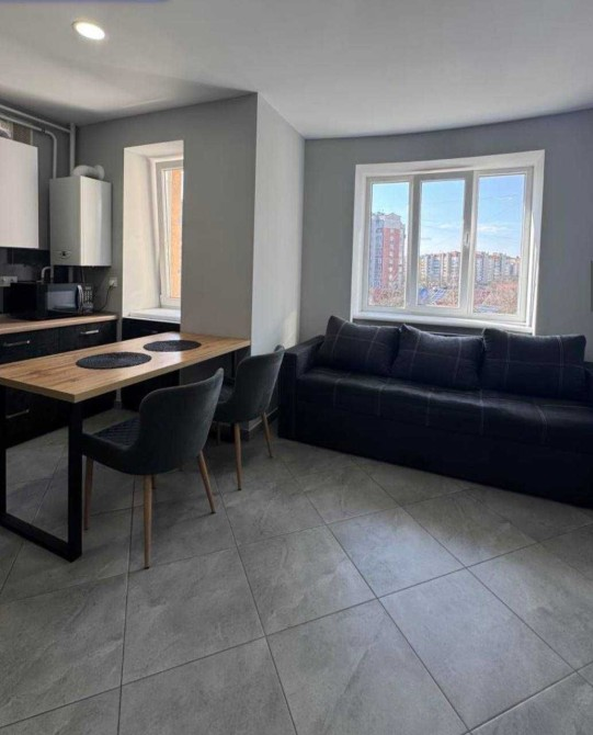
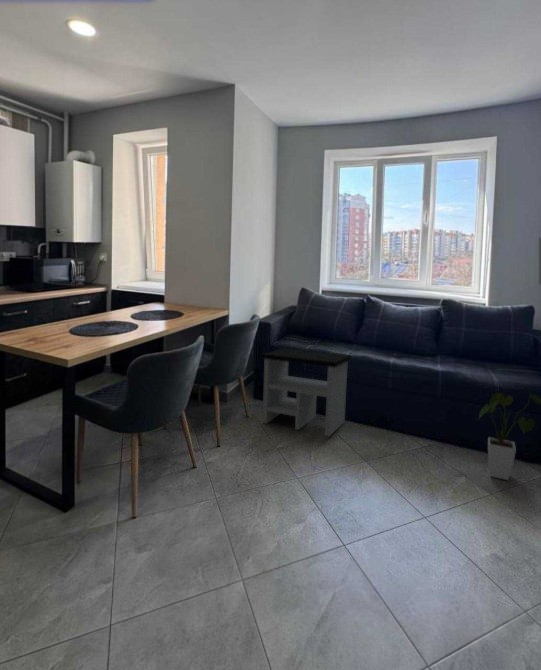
+ house plant (507, 435)
+ side table (305, 389)
